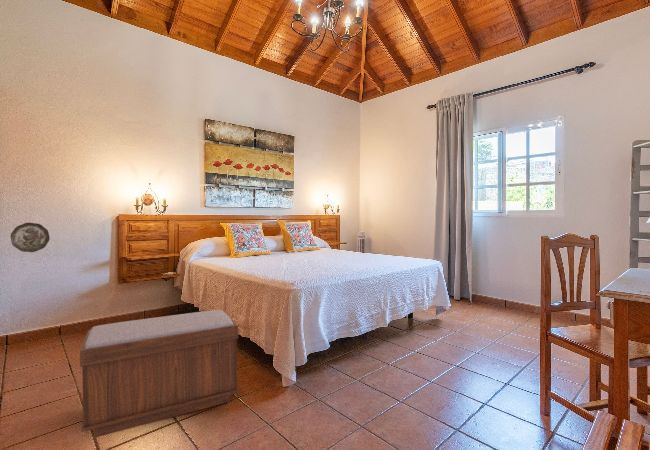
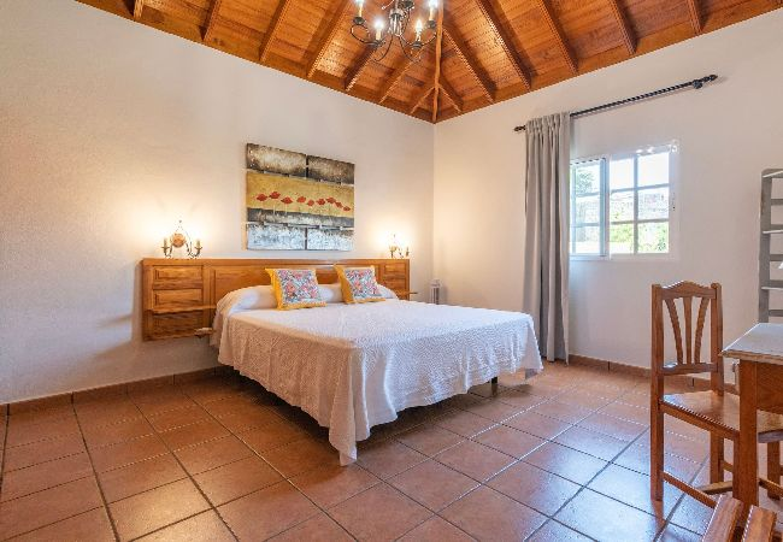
- bench (164, 363)
- decorative plate (30, 237)
